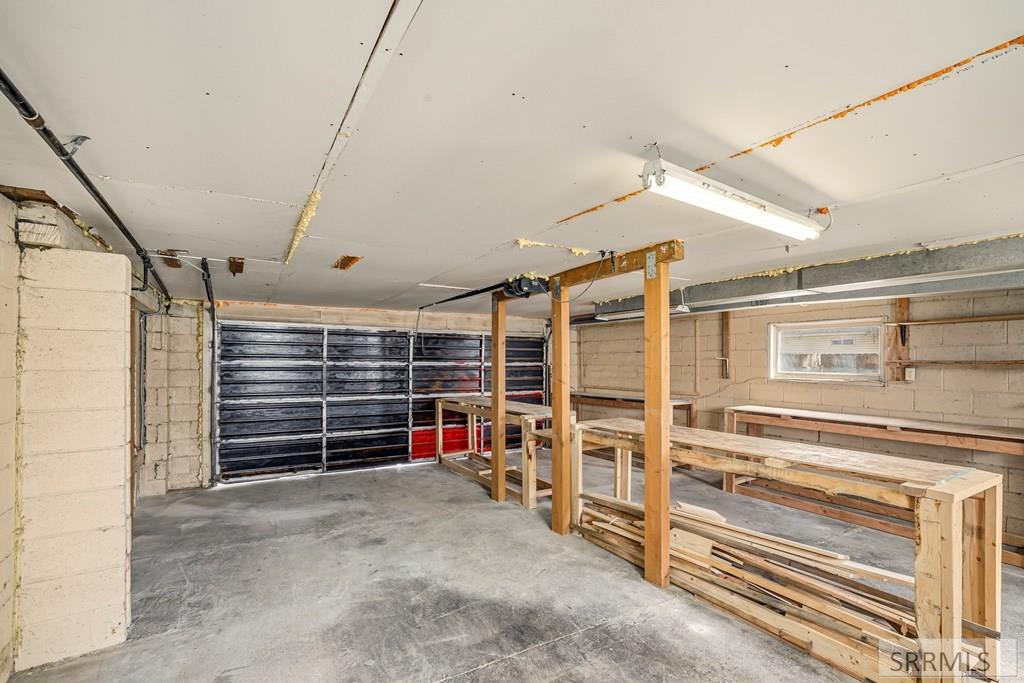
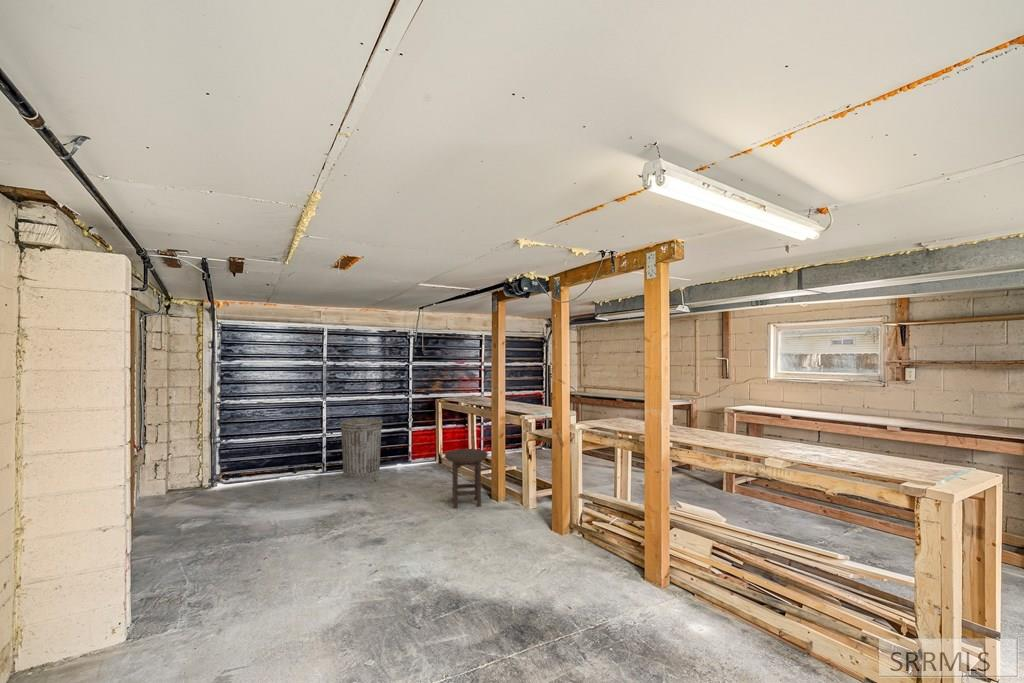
+ stool (466, 484)
+ trash can (361, 446)
